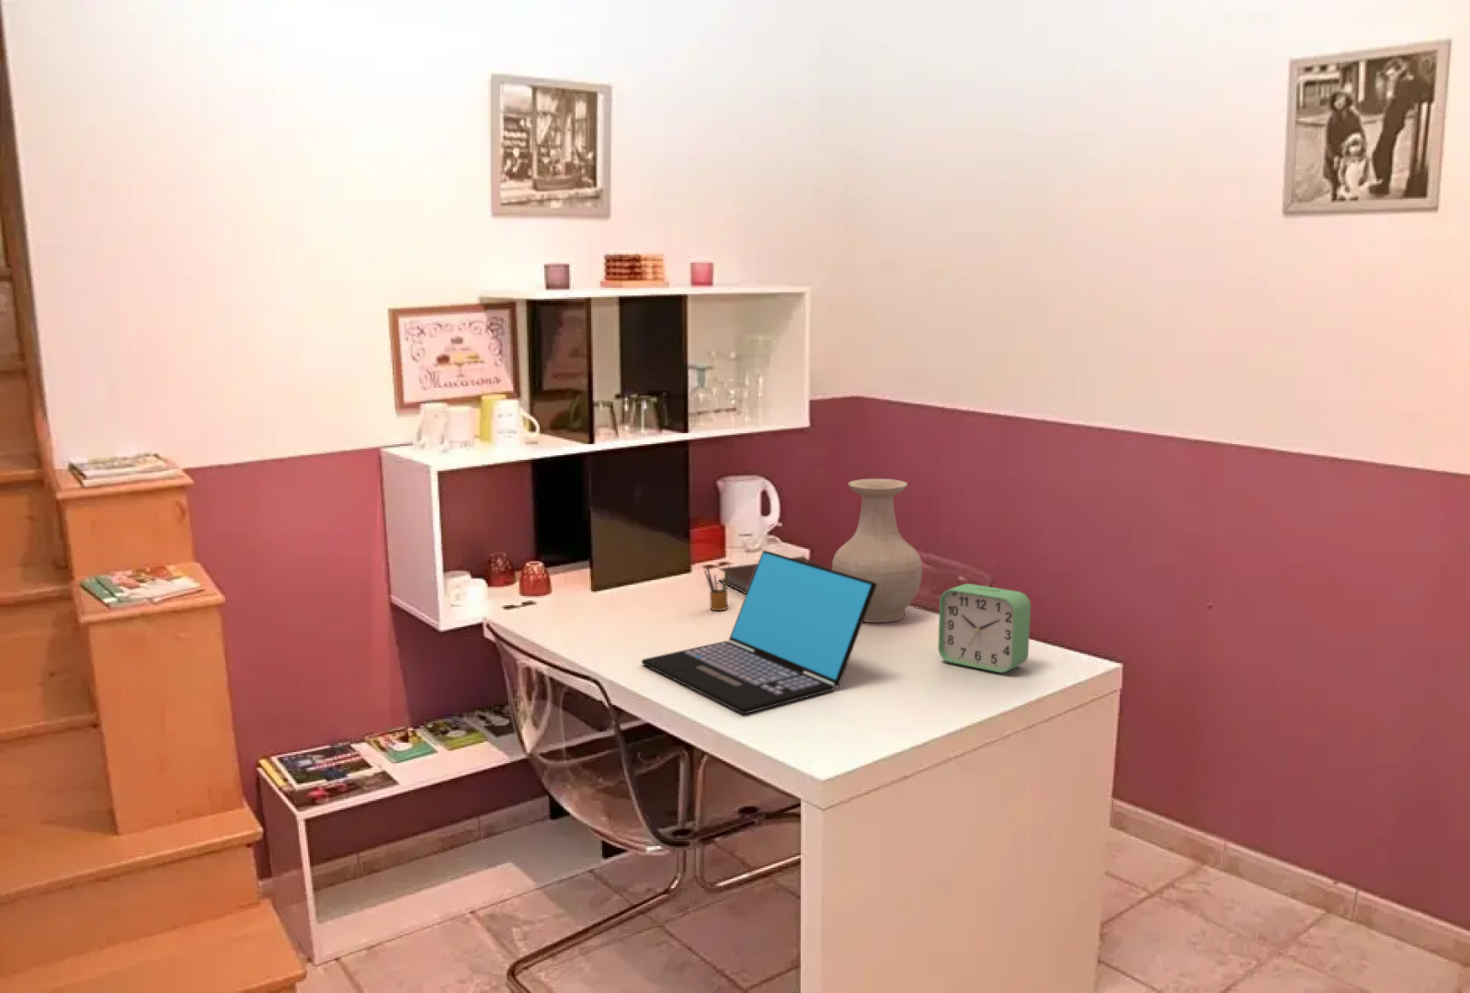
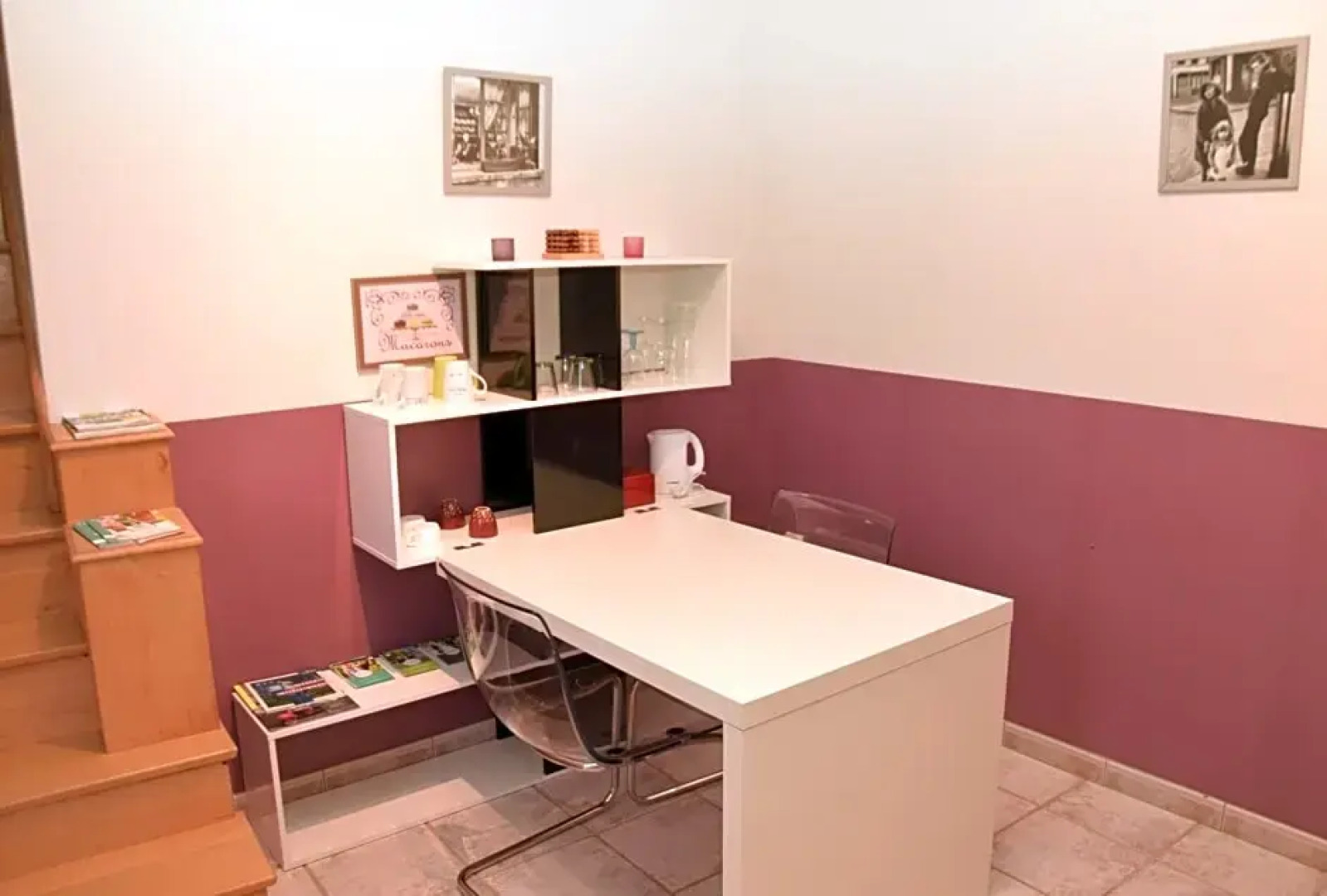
- alarm clock (984, 626)
- vase (877, 550)
- pencil box (716, 586)
- notebook (796, 559)
- laptop (754, 624)
